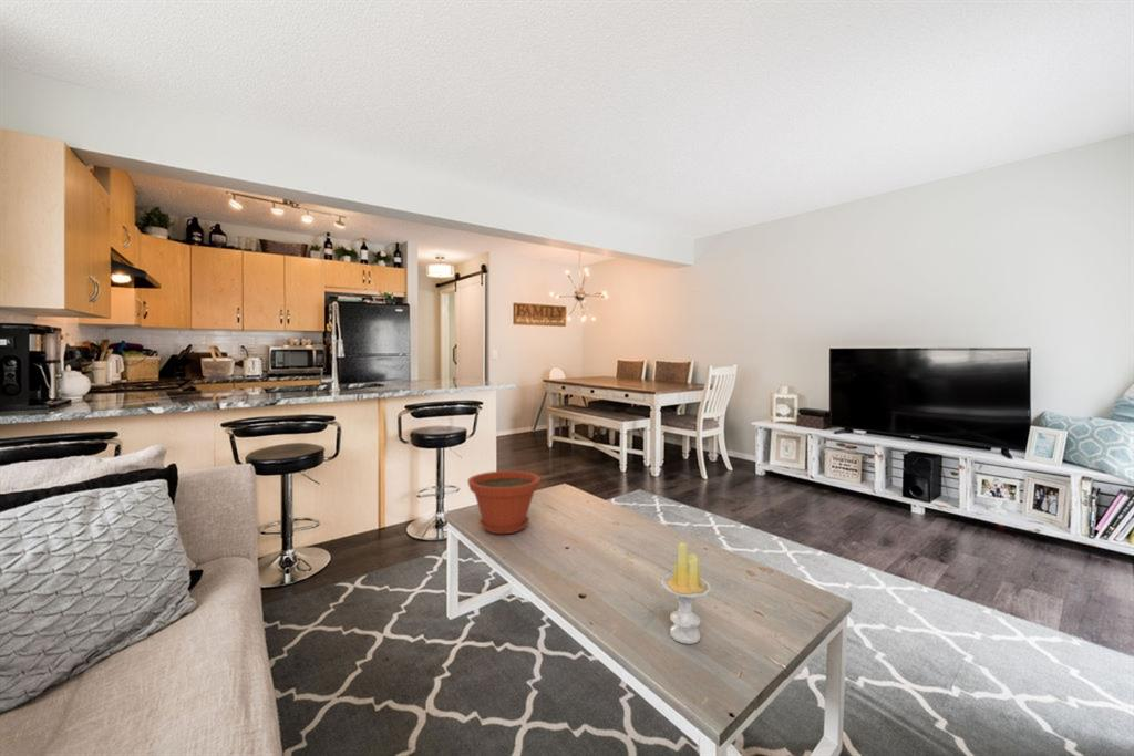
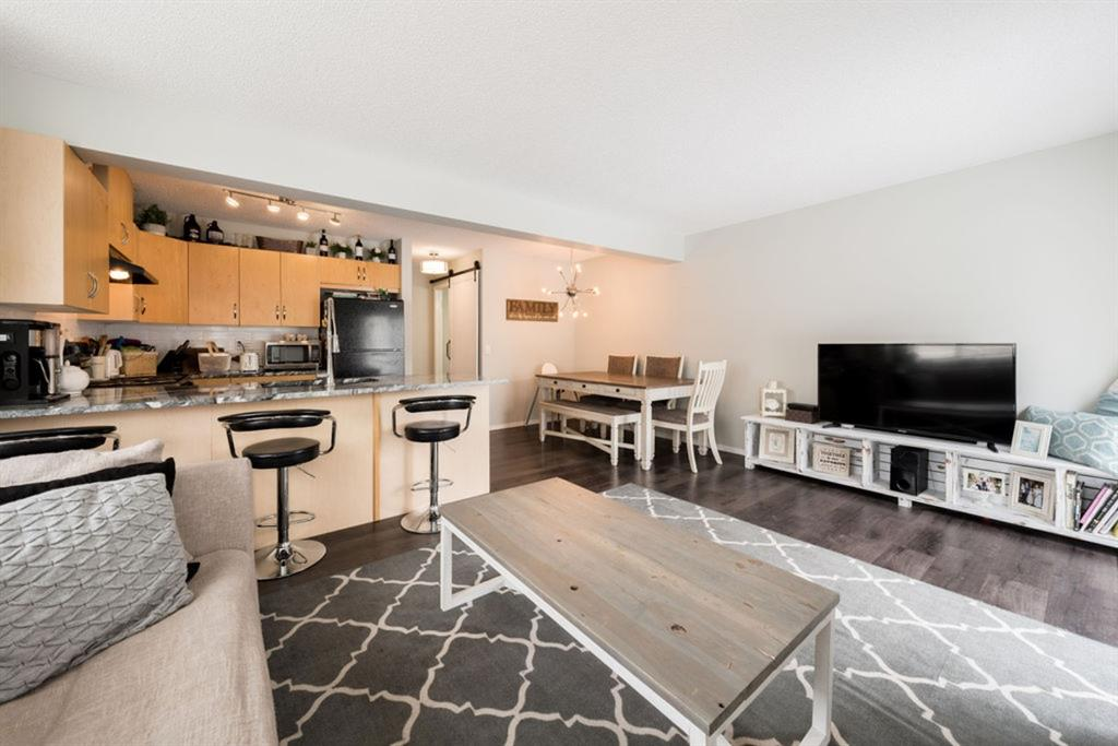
- plant pot (504, 503)
- candle (684, 588)
